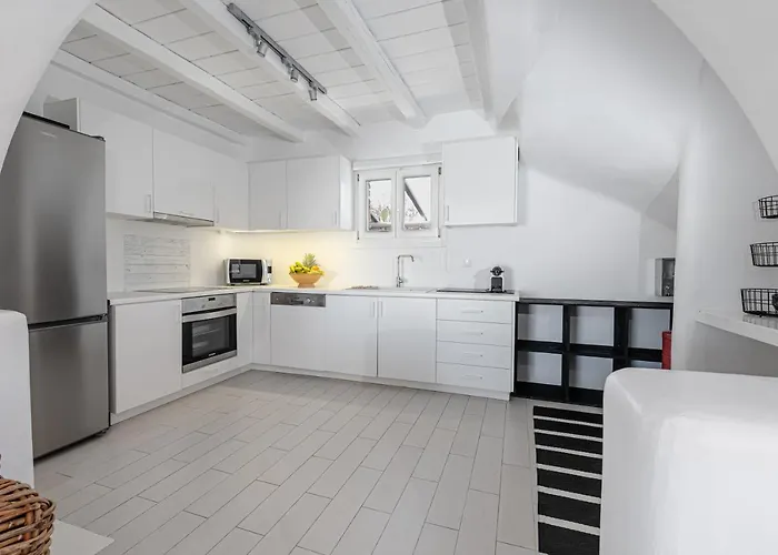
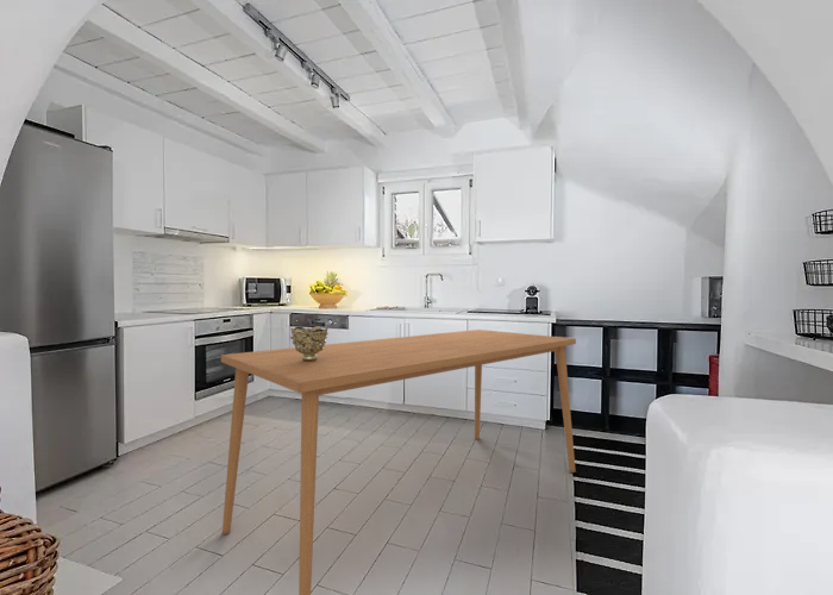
+ decorative bowl (309, 343)
+ dining table (418, 376)
